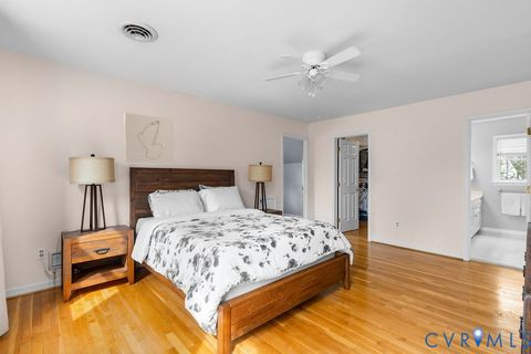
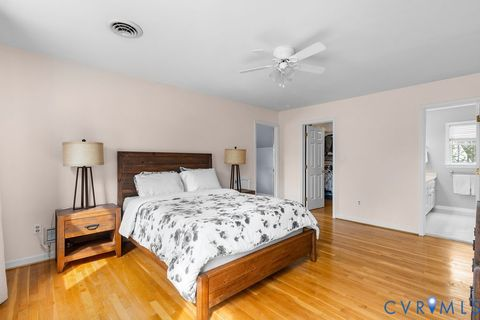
- wall art (149, 139)
